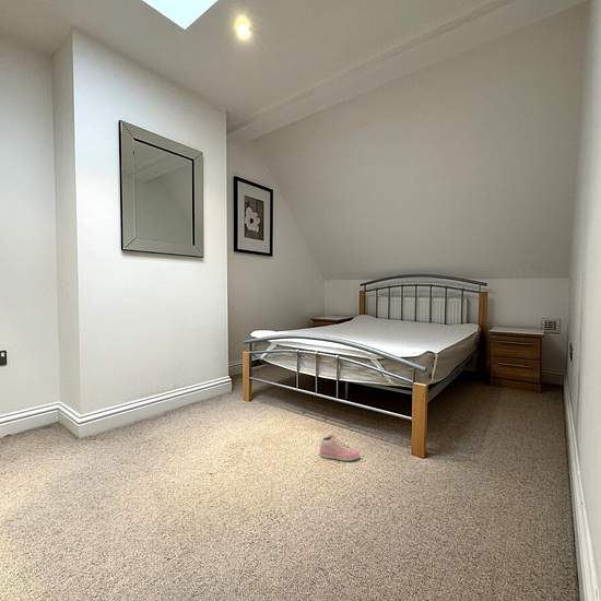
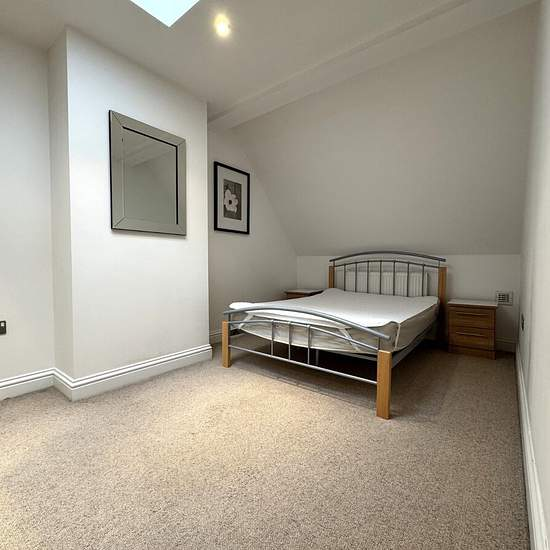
- sneaker (339, 446)
